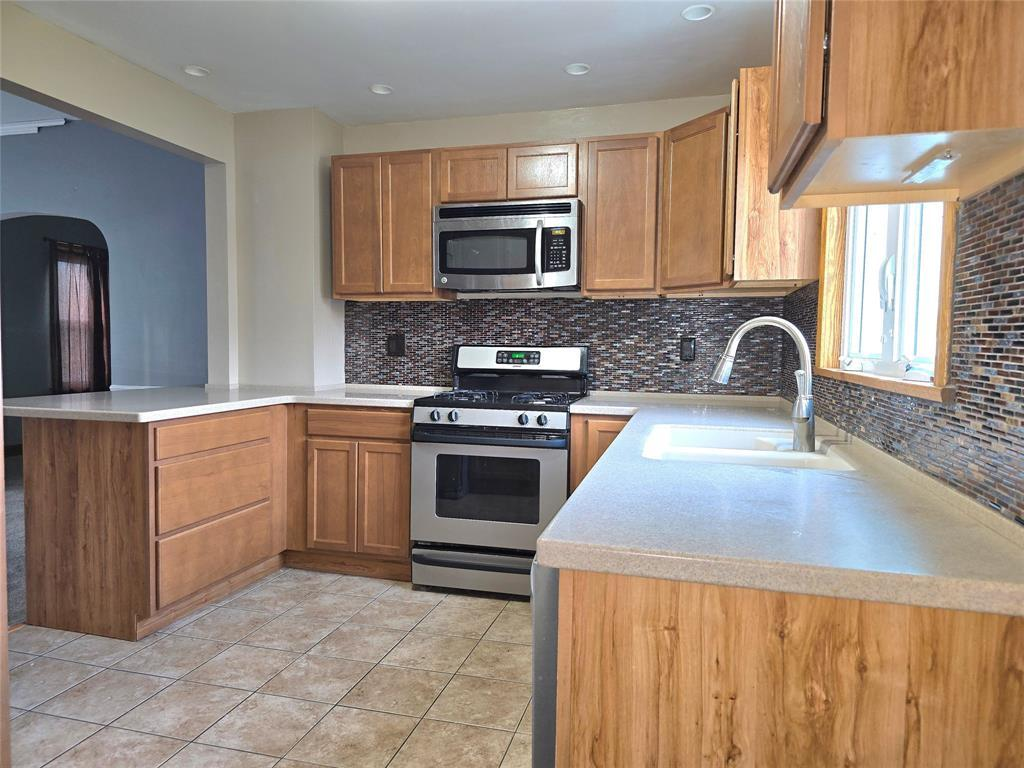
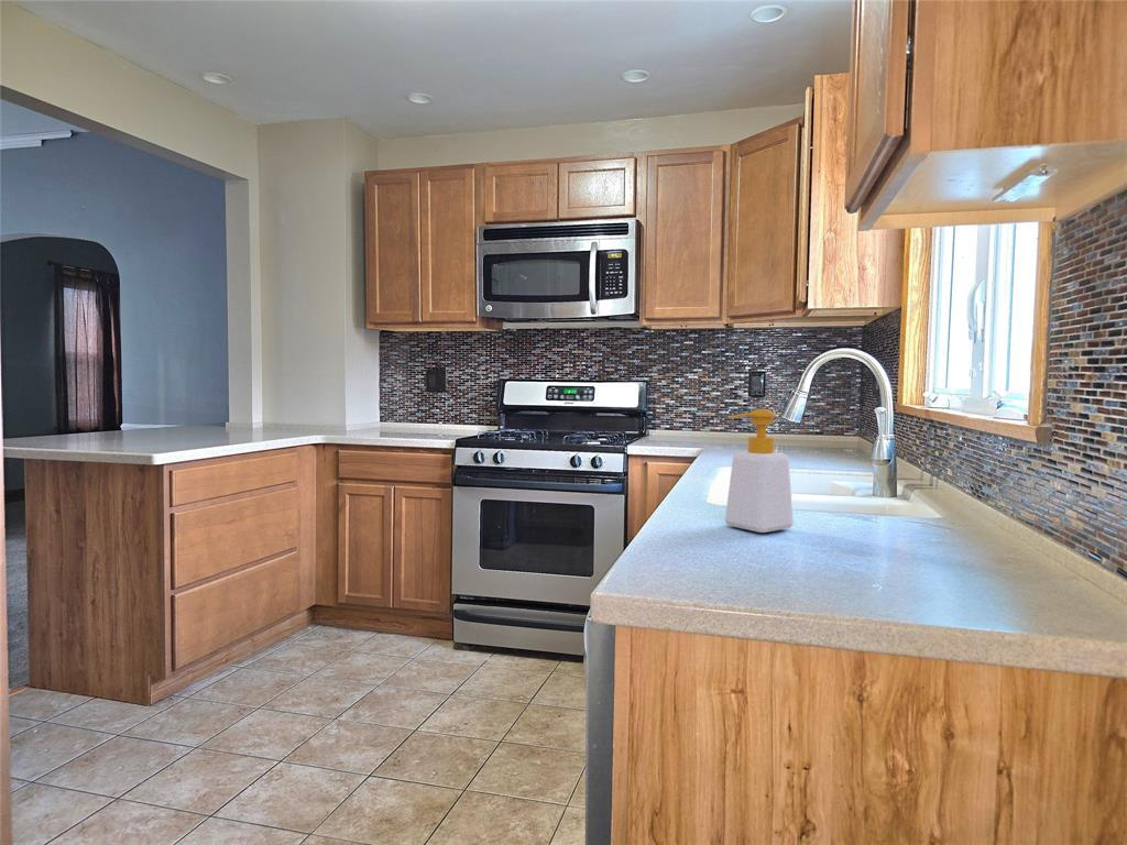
+ soap bottle (753, 469)
